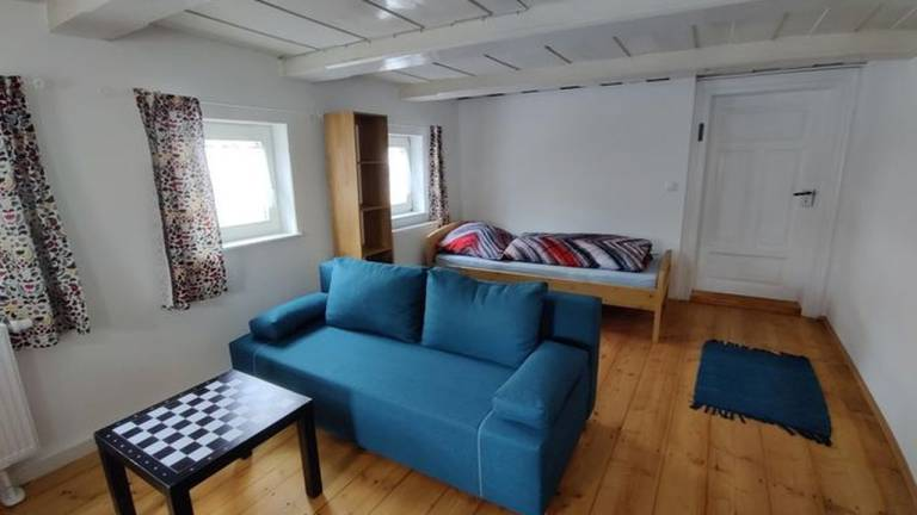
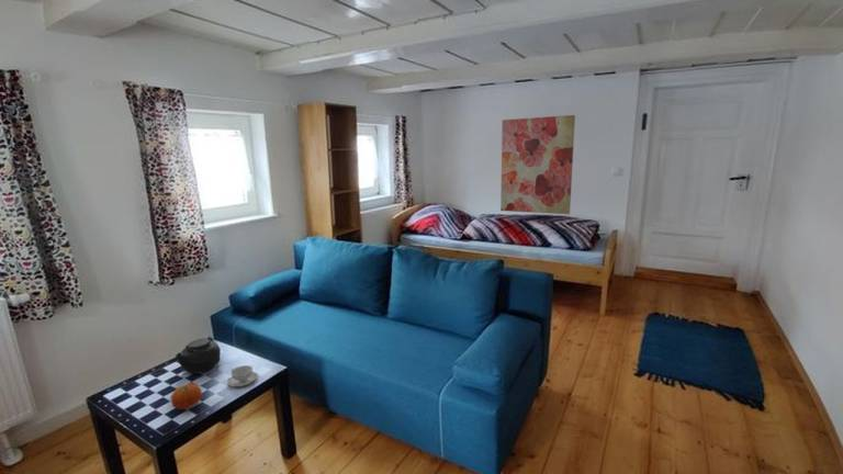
+ teapot (196, 357)
+ fruit (187, 396)
+ chinaware (241, 375)
+ wall art (535, 166)
